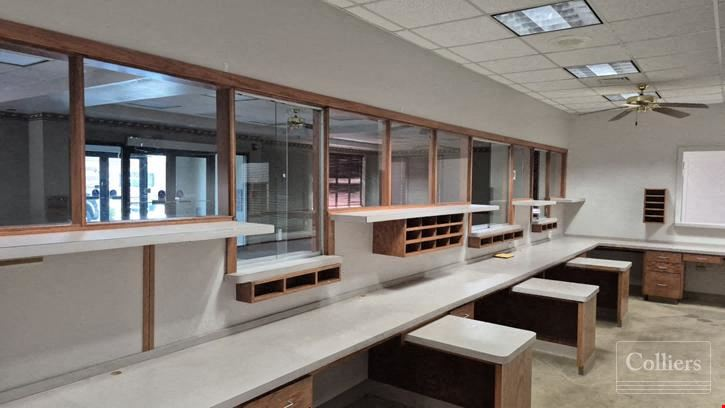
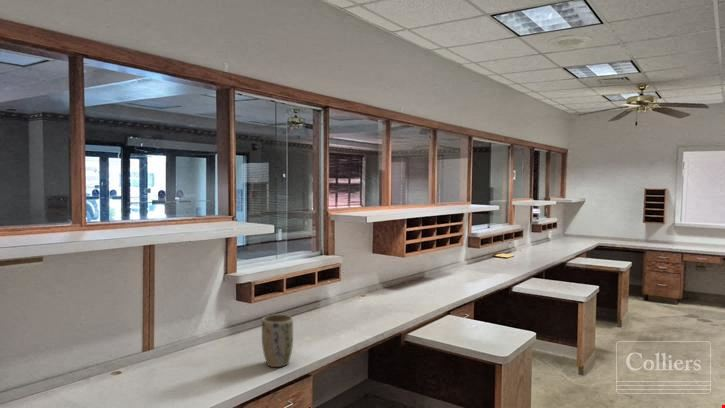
+ plant pot (277, 340)
